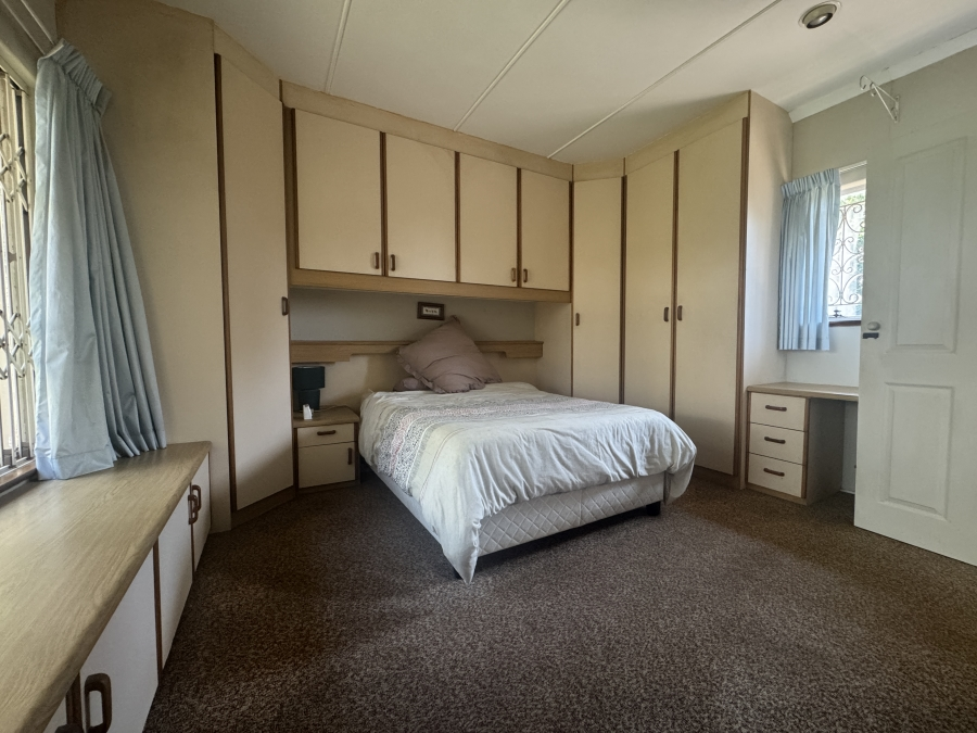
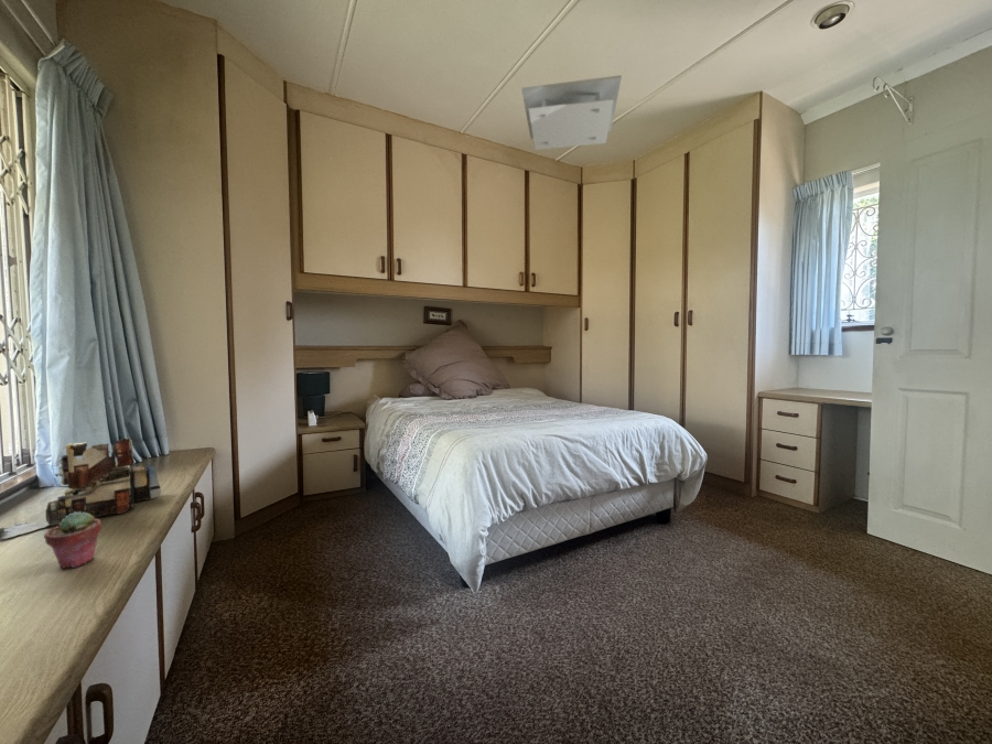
+ potted succulent (75, 537)
+ ceiling light (570, 118)
+ ruined building (84, 476)
